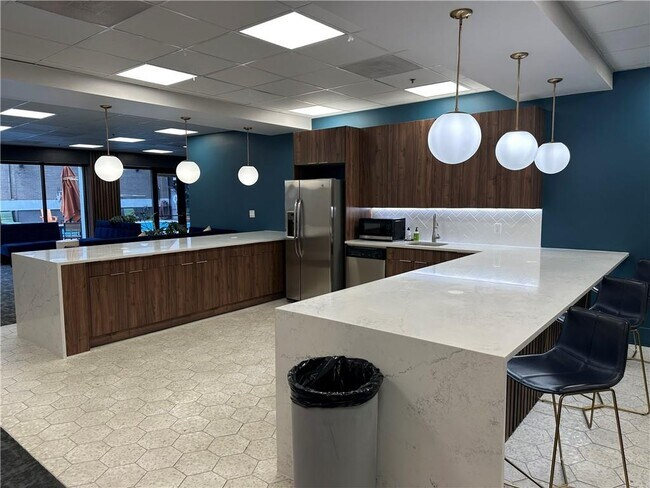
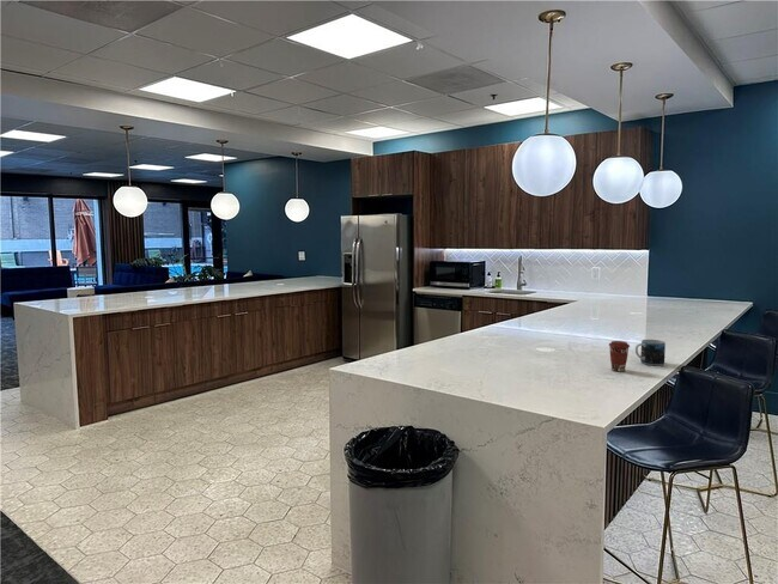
+ mug (648, 352)
+ coffee cup (618, 355)
